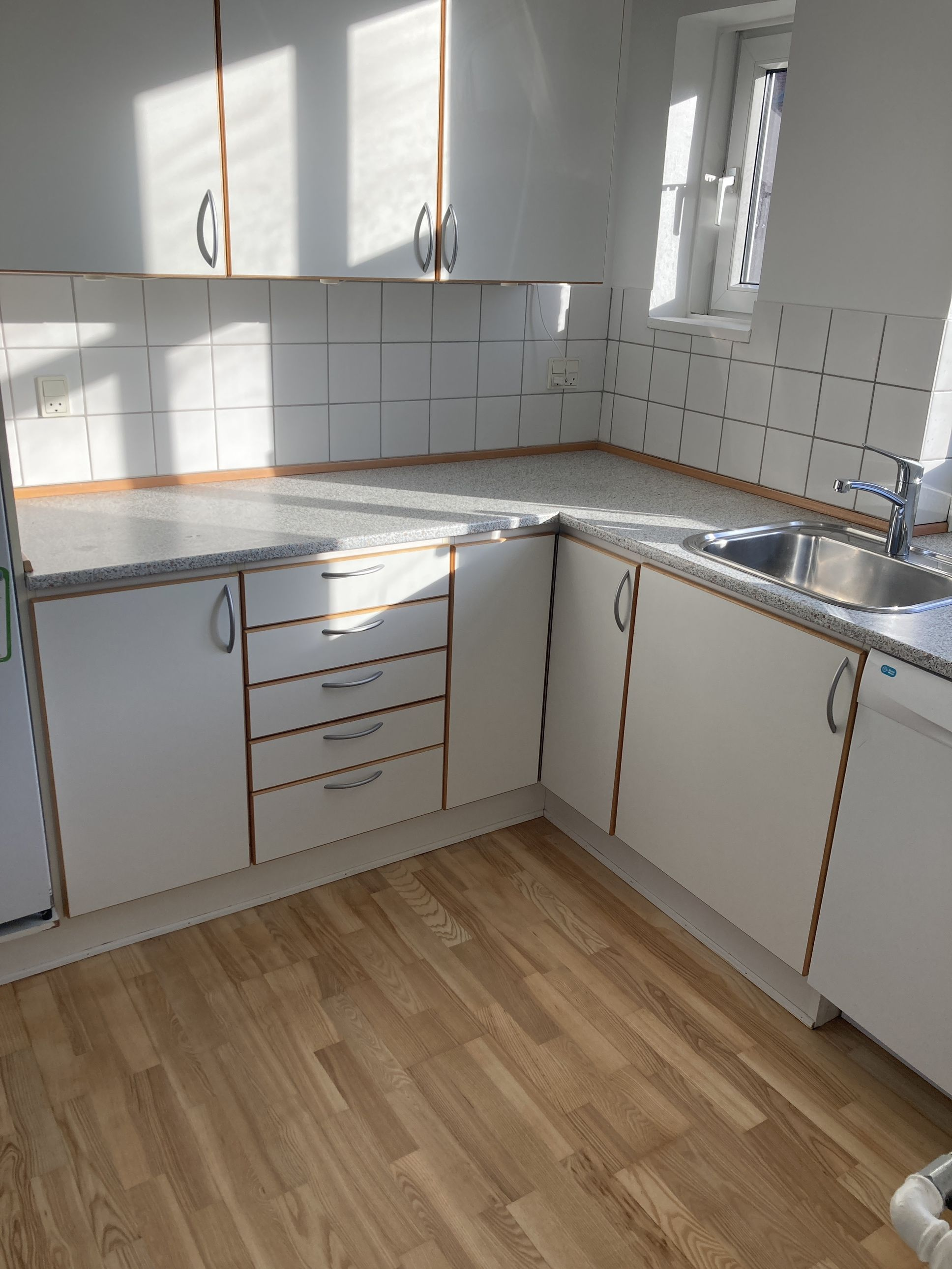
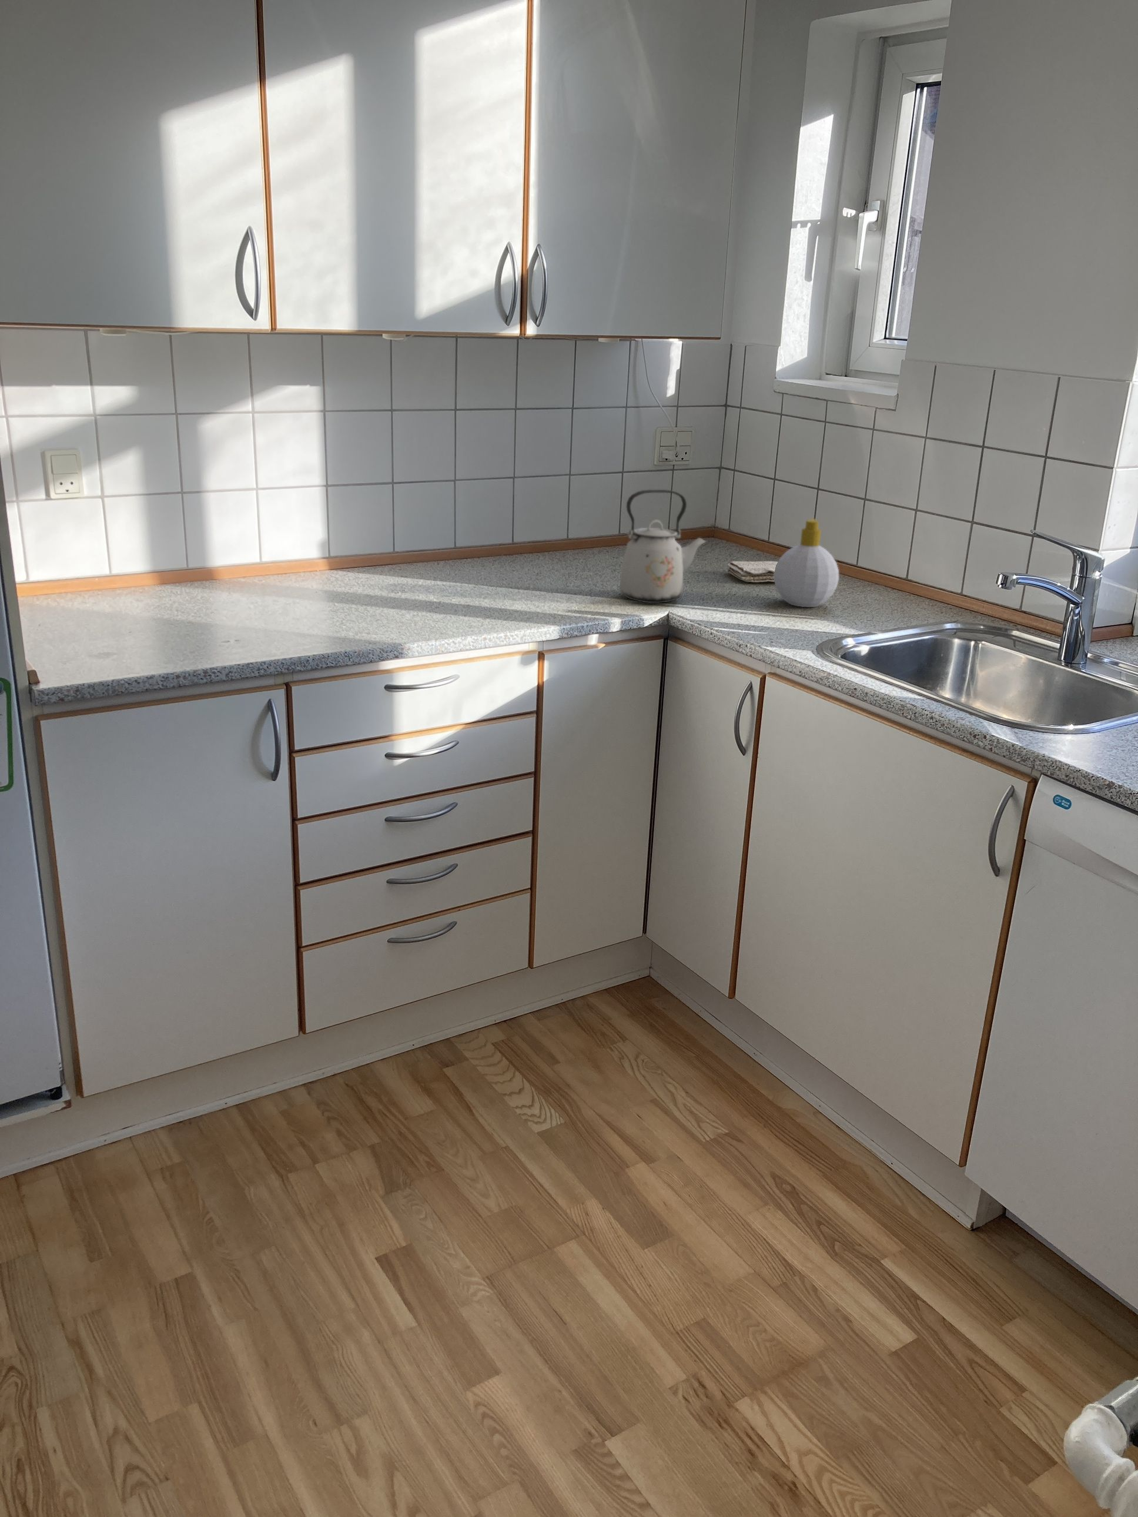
+ kettle (665, 545)
+ washcloth (771, 570)
+ soap bottle (808, 563)
